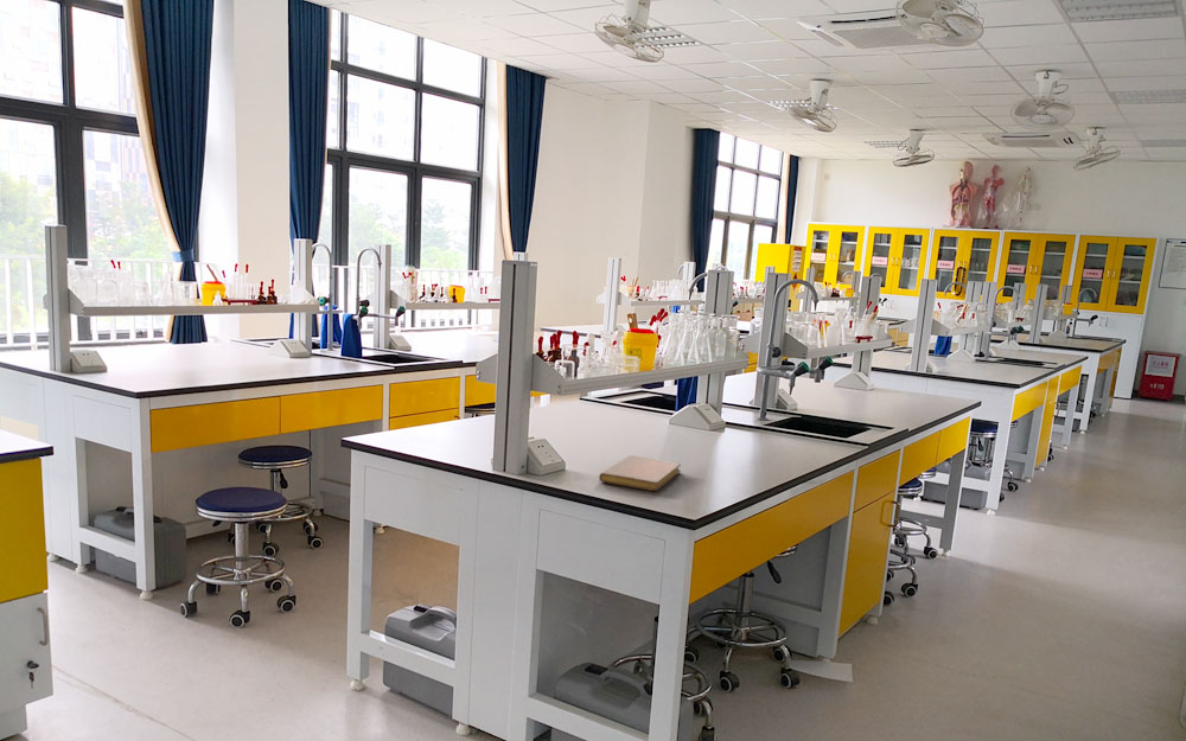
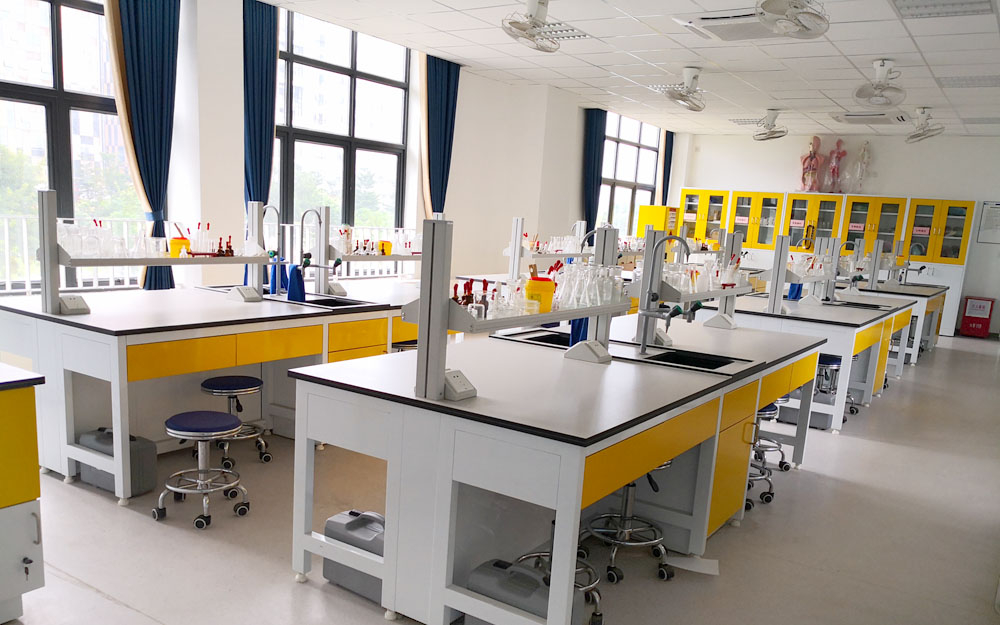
- notebook (640, 472)
